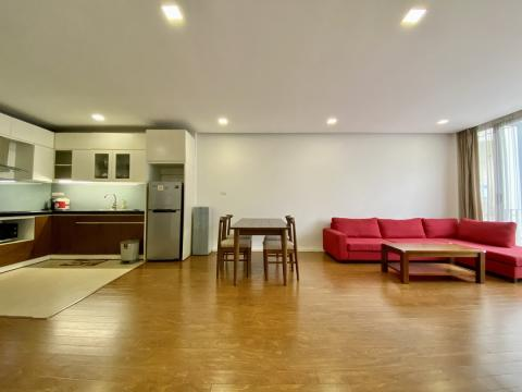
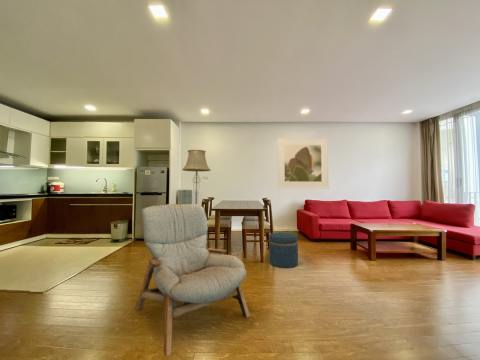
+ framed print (302, 163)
+ armchair (190, 257)
+ ottoman (283, 248)
+ floor lamp (196, 203)
